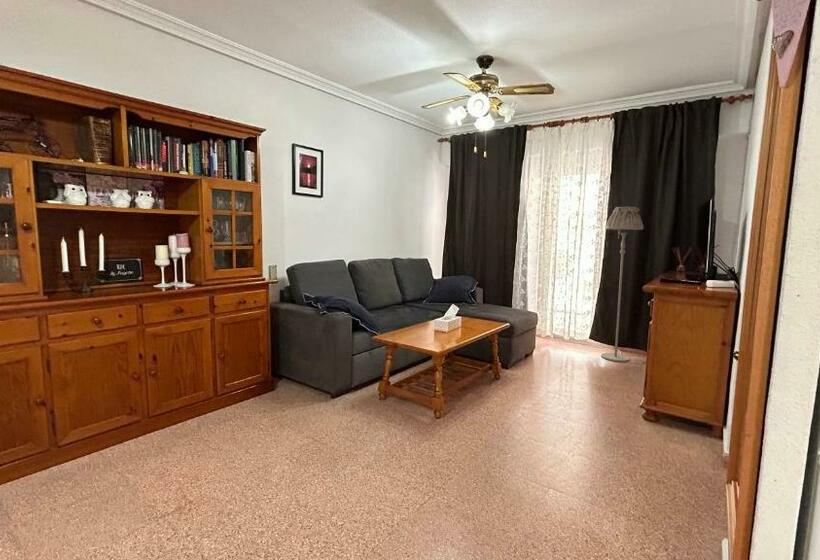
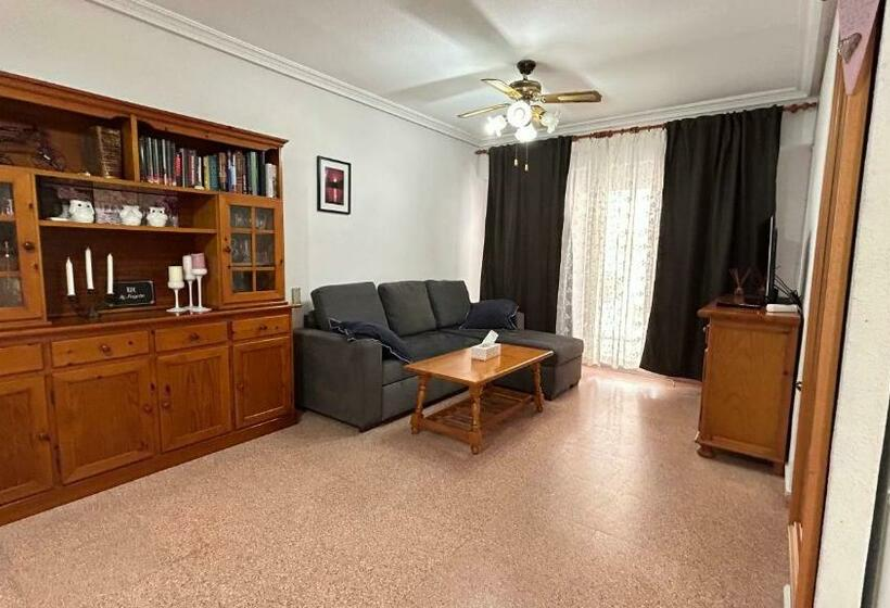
- floor lamp (620, 284)
